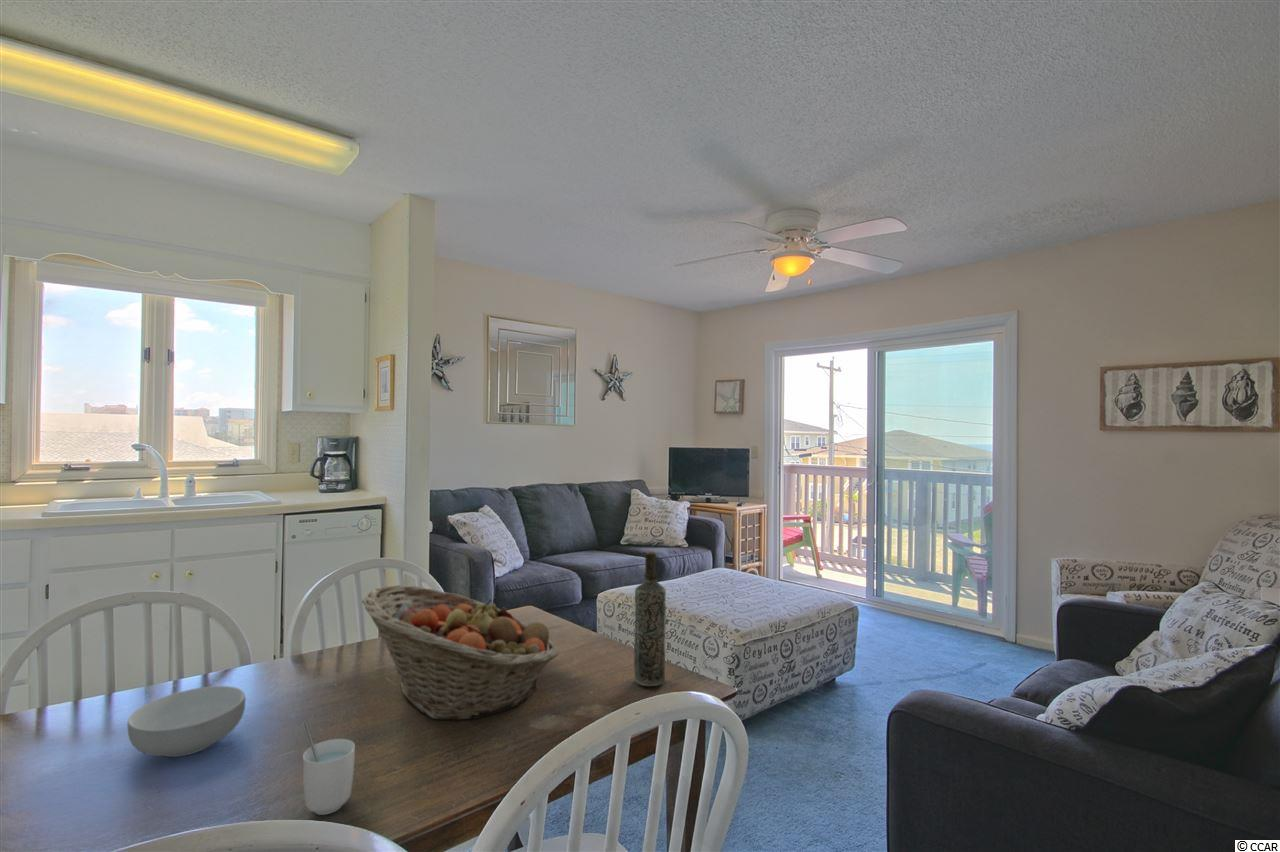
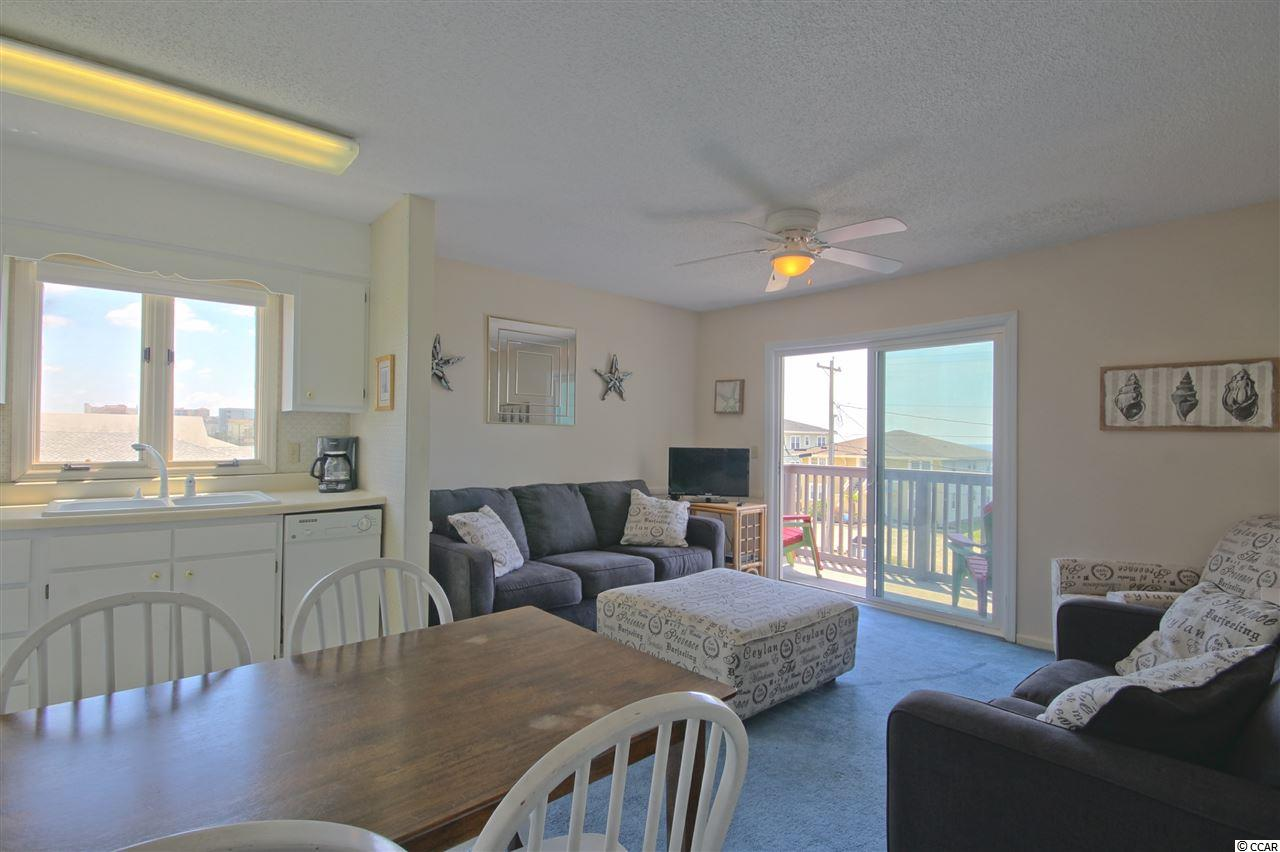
- fruit basket (461, 638)
- bottle (650, 616)
- cup (326, 766)
- cereal bowl (188, 725)
